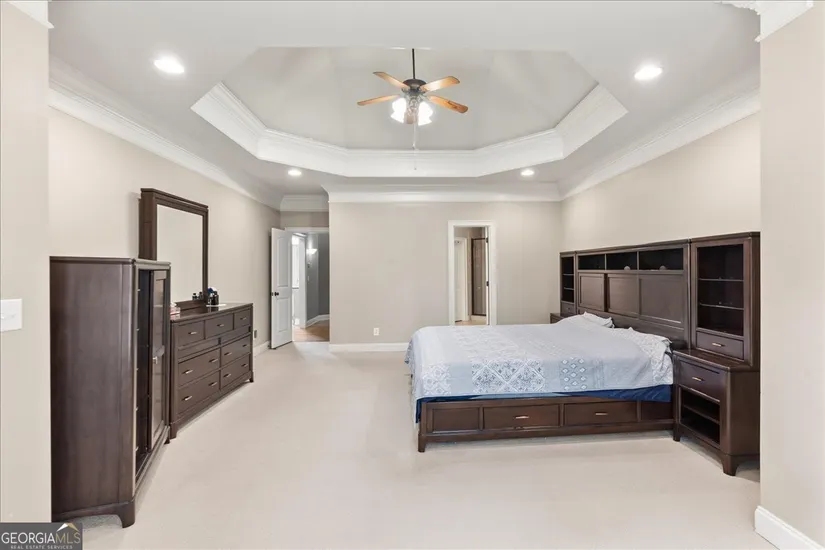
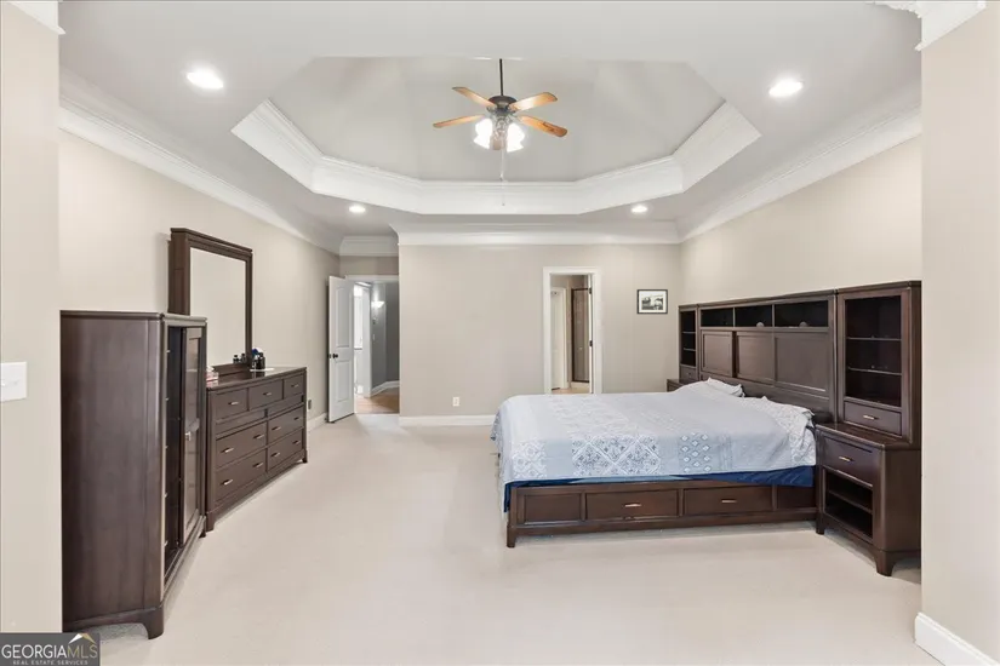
+ picture frame (652, 302)
